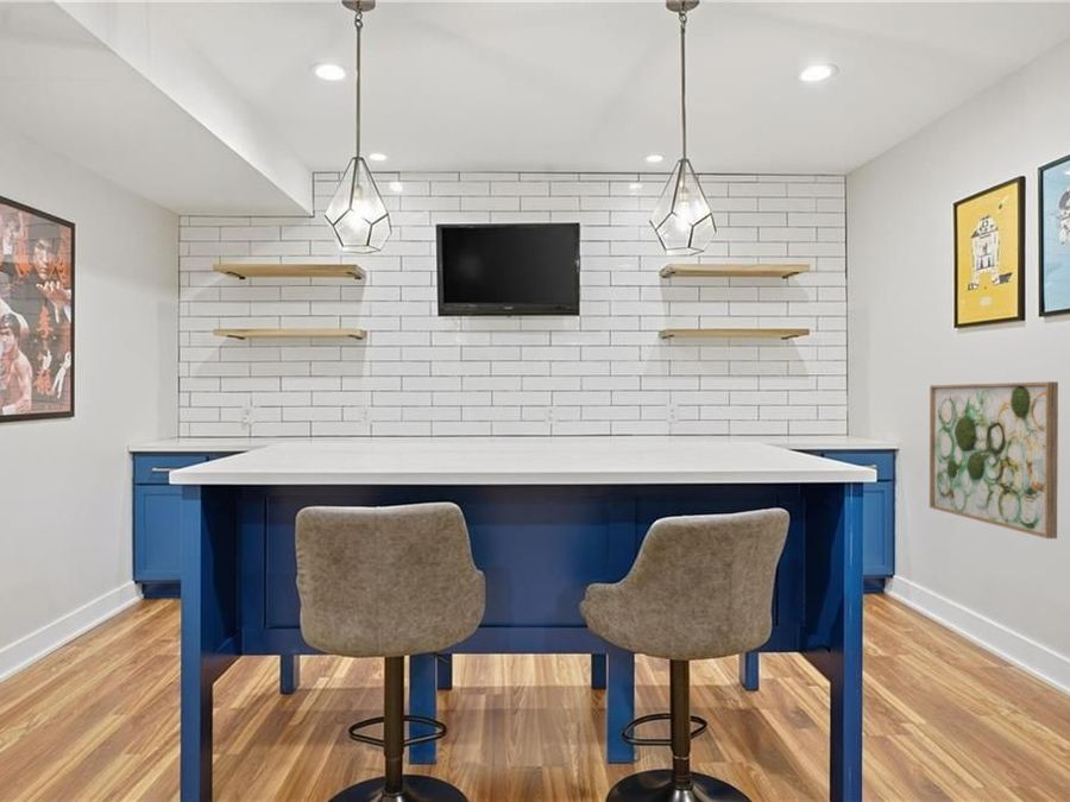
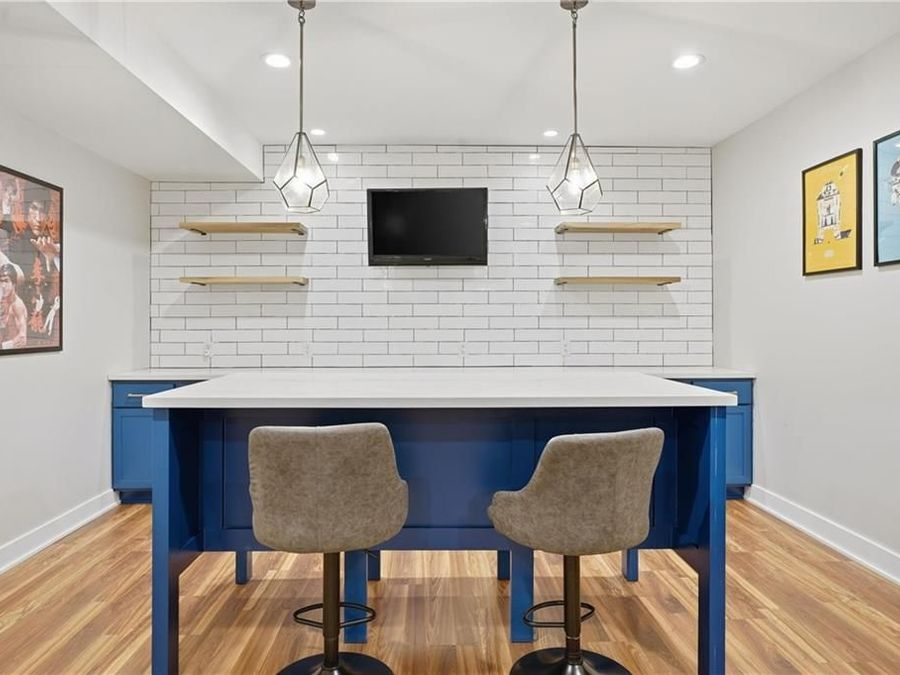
- wall art (983, 451)
